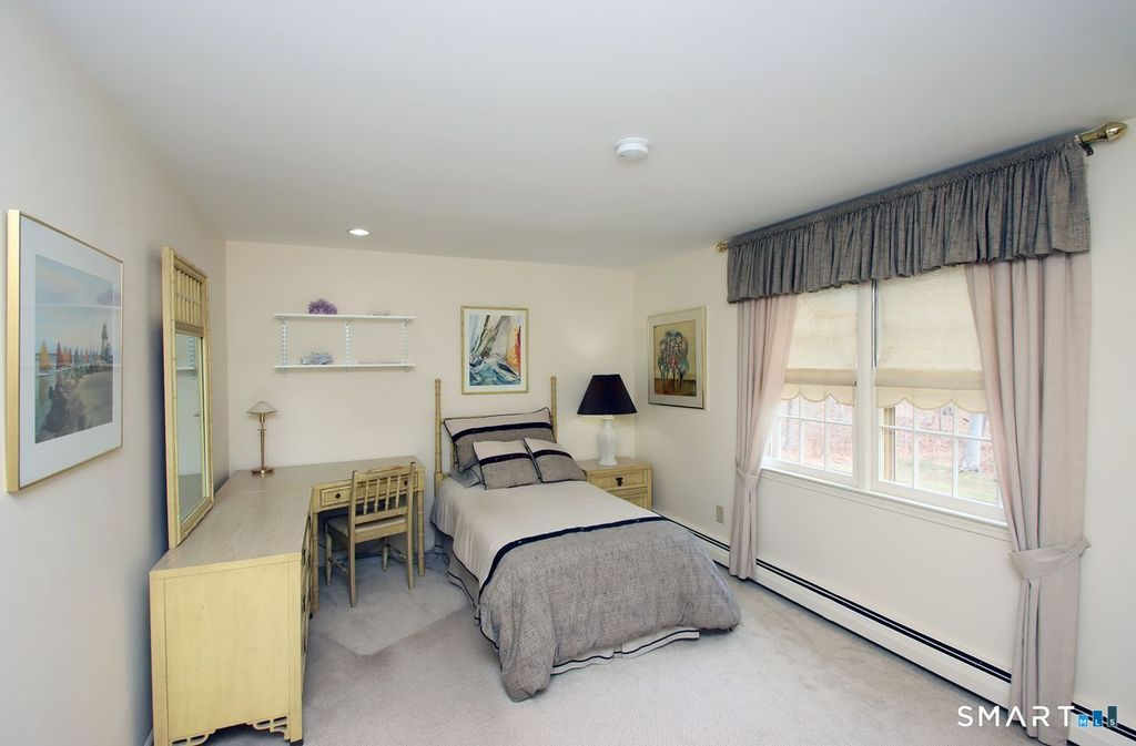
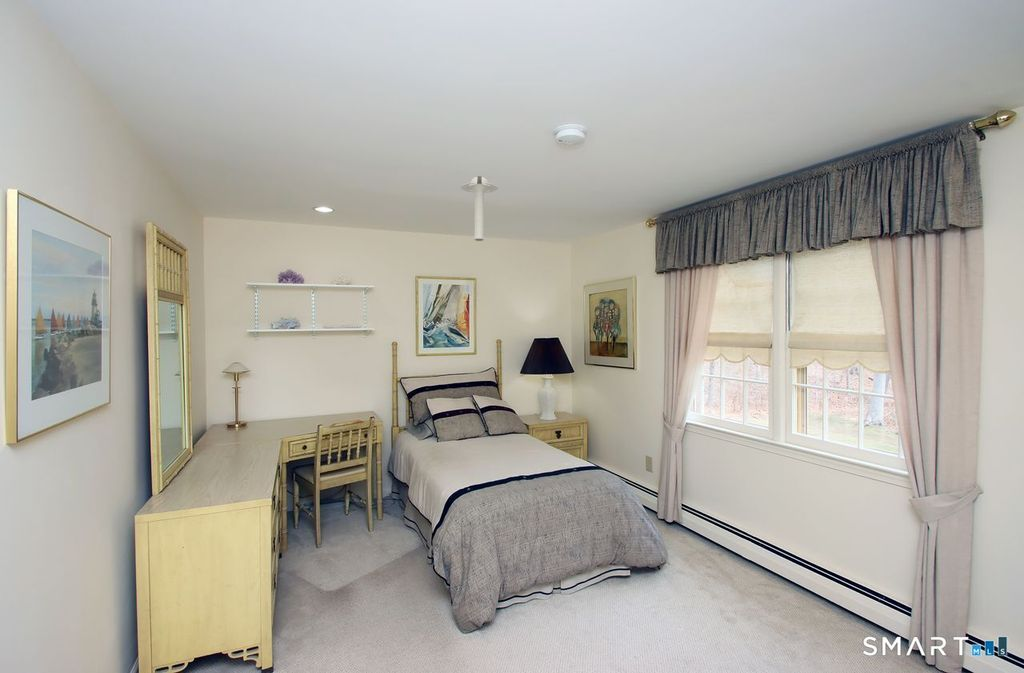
+ ceiling light (479, 208)
